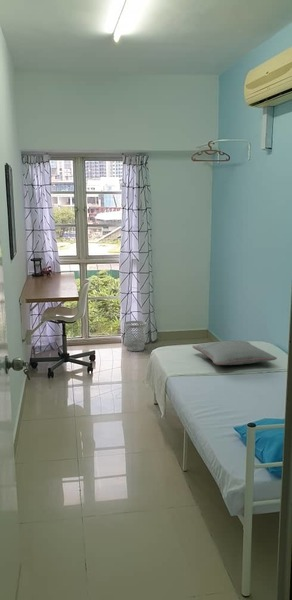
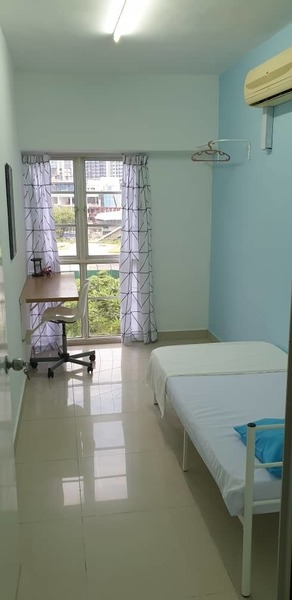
- wastebasket (135, 335)
- pillow (232, 352)
